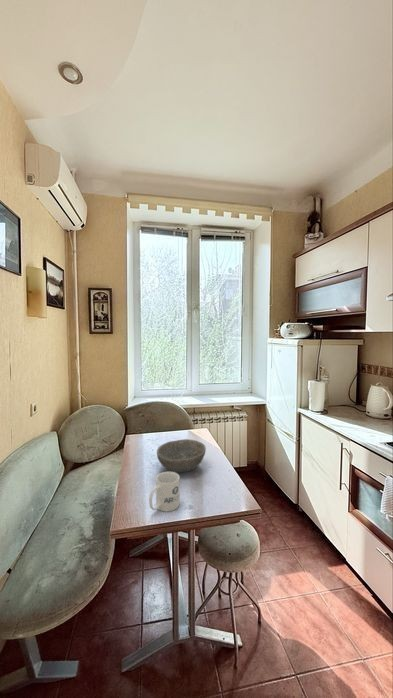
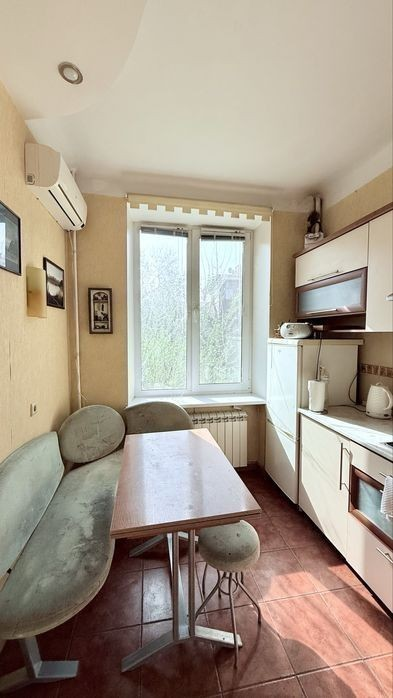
- mug (164, 492)
- bowl (181, 456)
